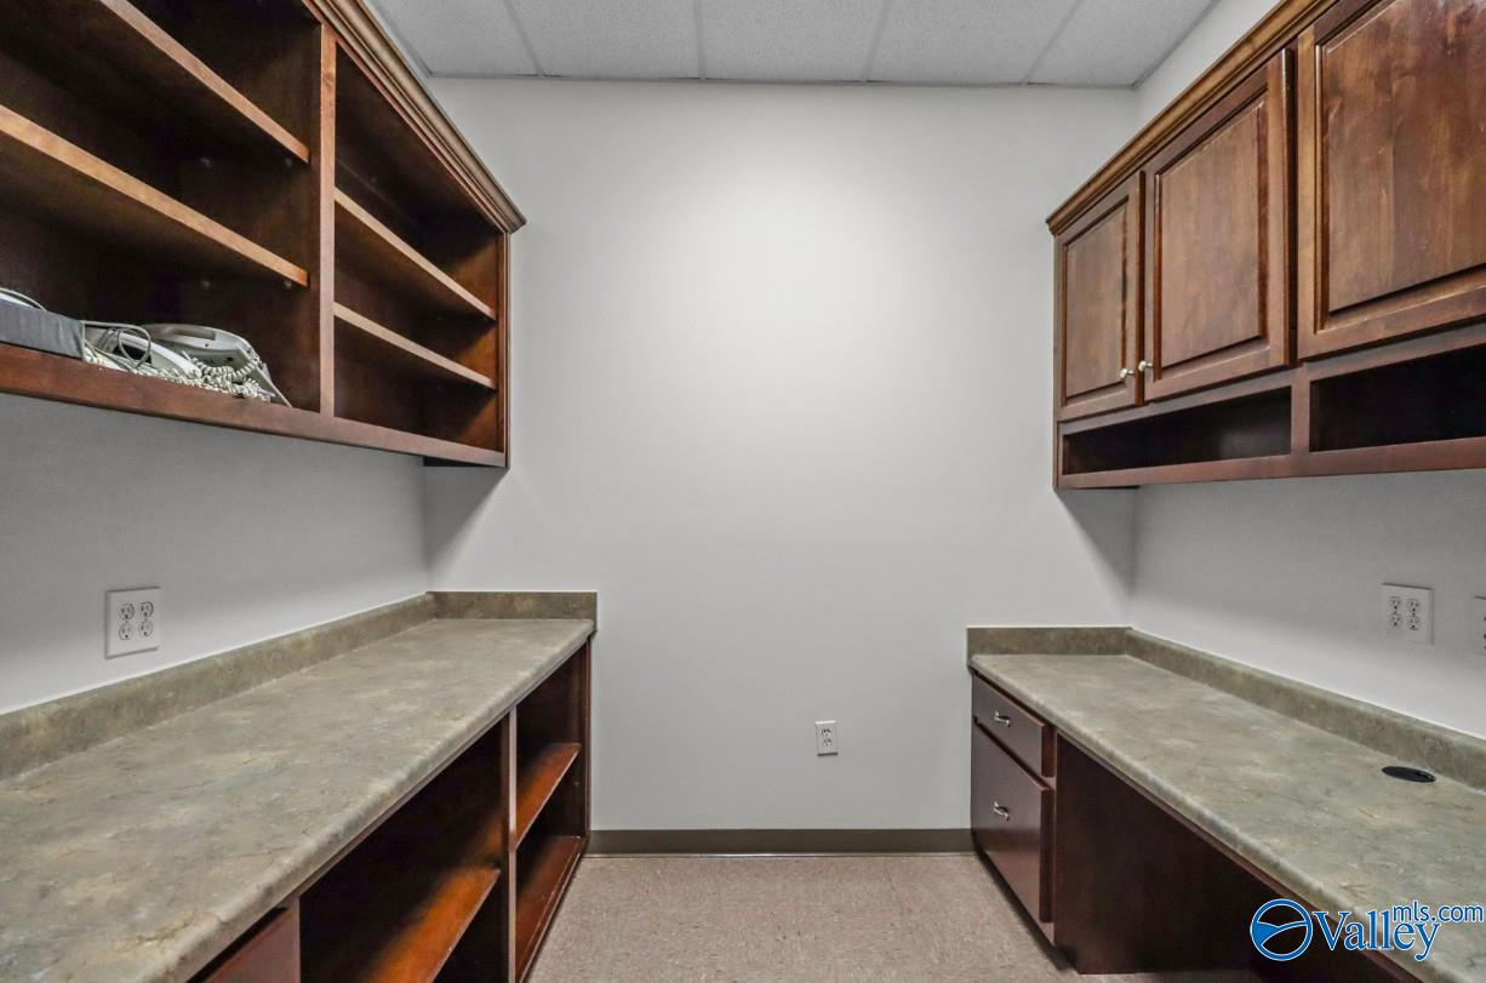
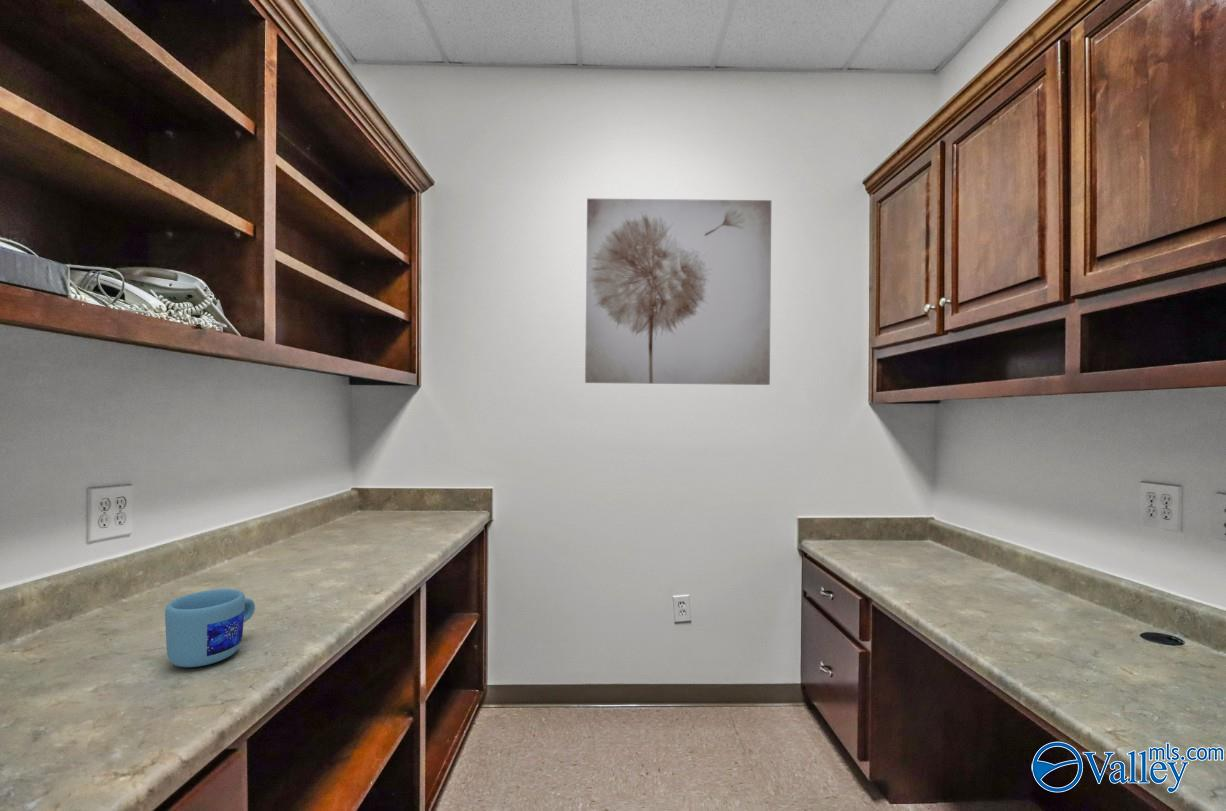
+ wall art (678, 292)
+ mug (216, 624)
